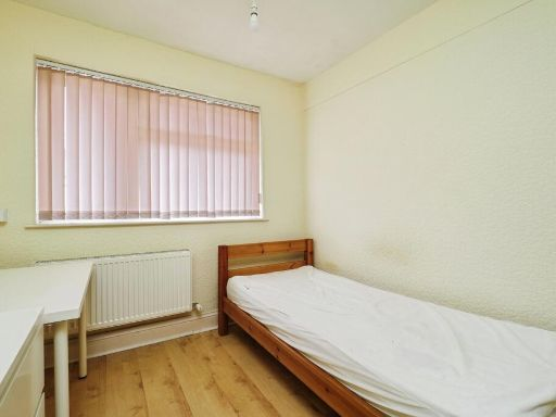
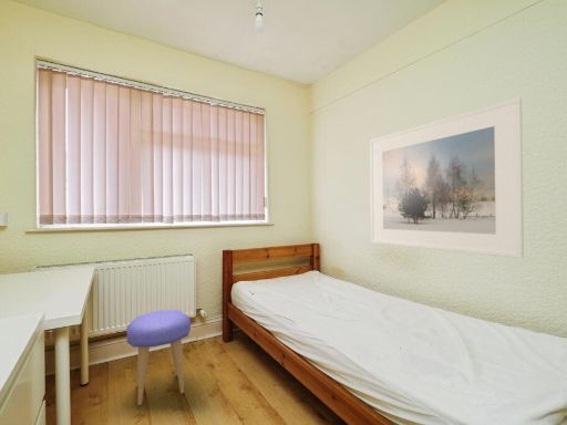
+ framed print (430, 186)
+ stool (157, 345)
